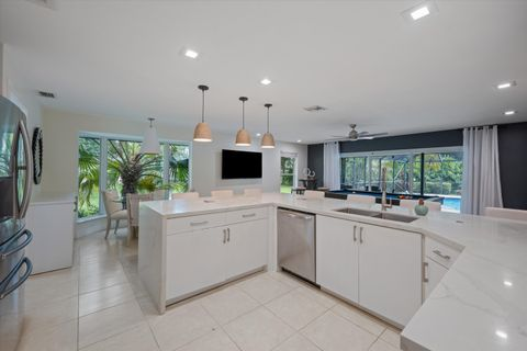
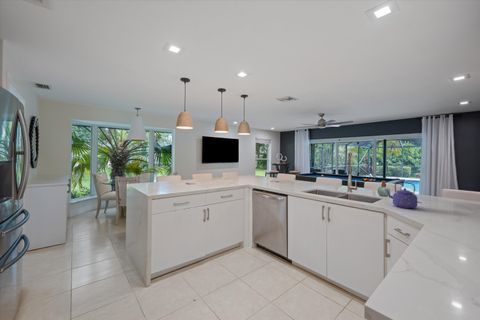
+ kettle (400, 194)
